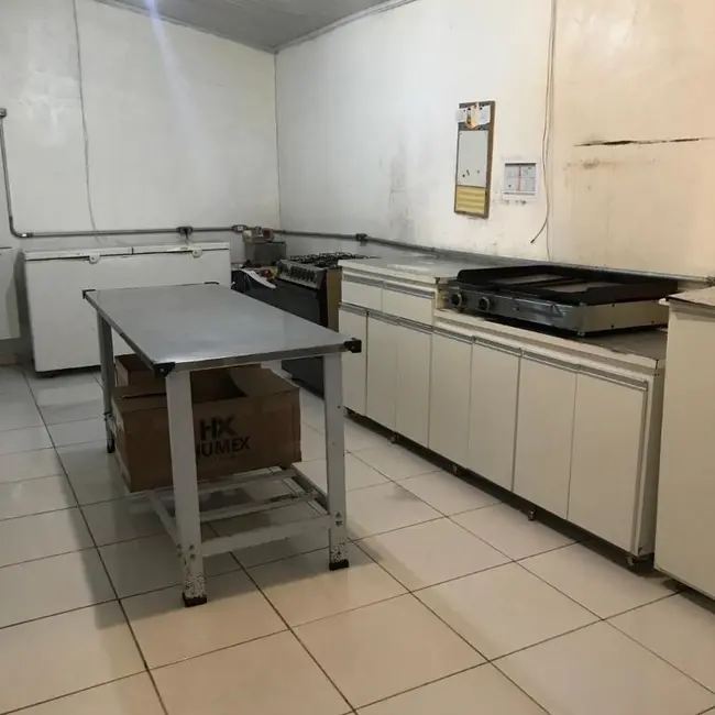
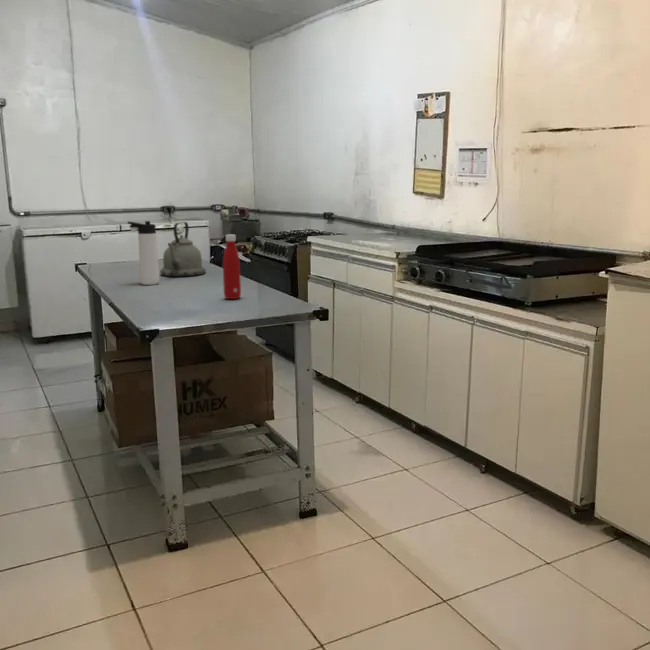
+ bottle (231, 266)
+ thermos bottle (143, 252)
+ kettle (182, 248)
